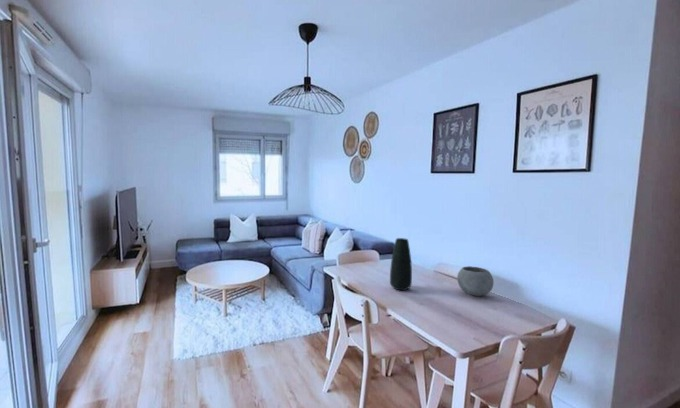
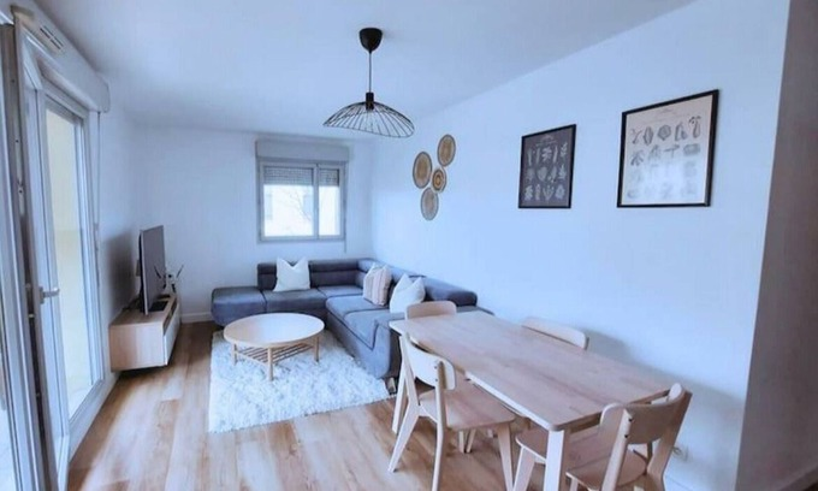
- vase (401, 263)
- bowl (475, 281)
